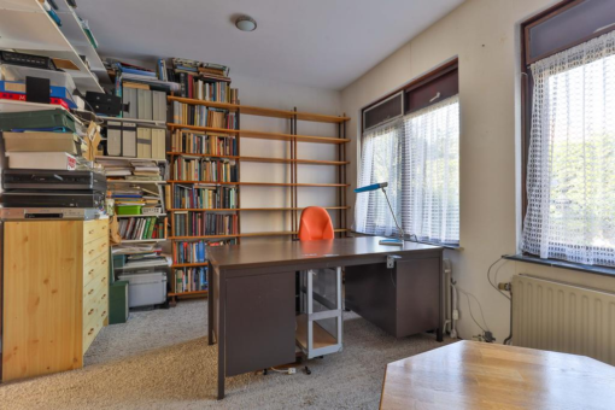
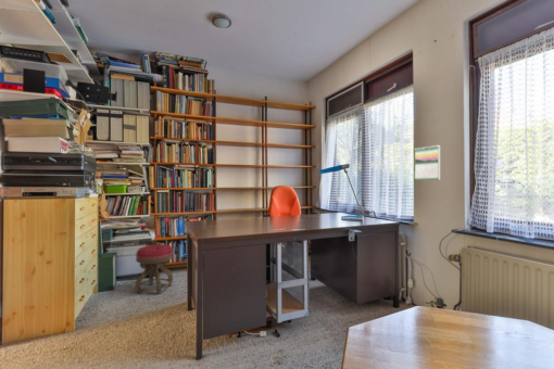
+ calendar (426, 163)
+ stool (154, 267)
